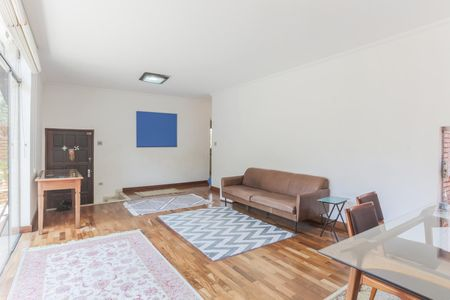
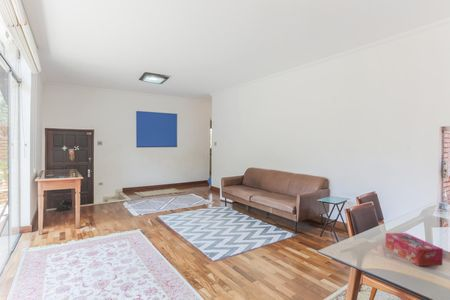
+ tissue box (411, 247)
